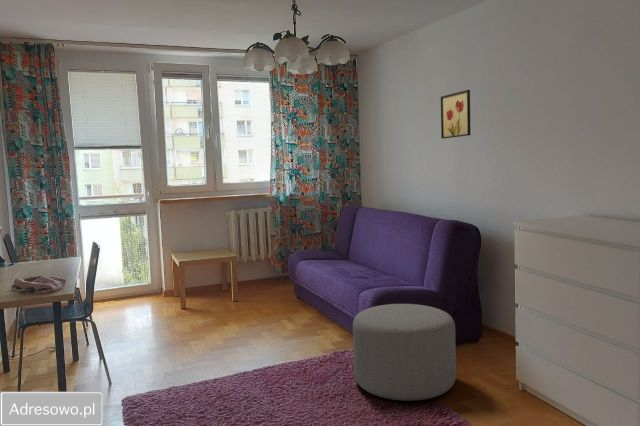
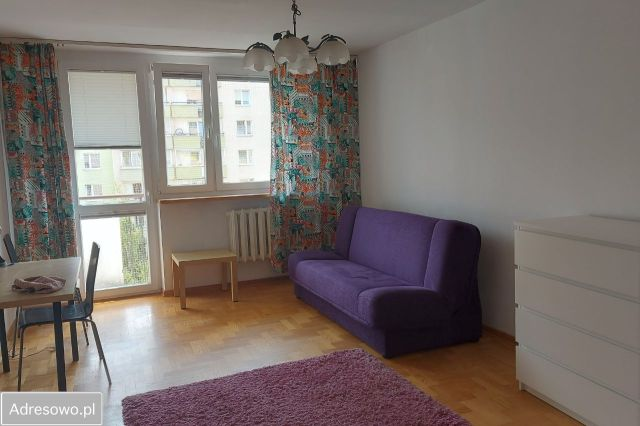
- ottoman (403, 347)
- wall art (455, 115)
